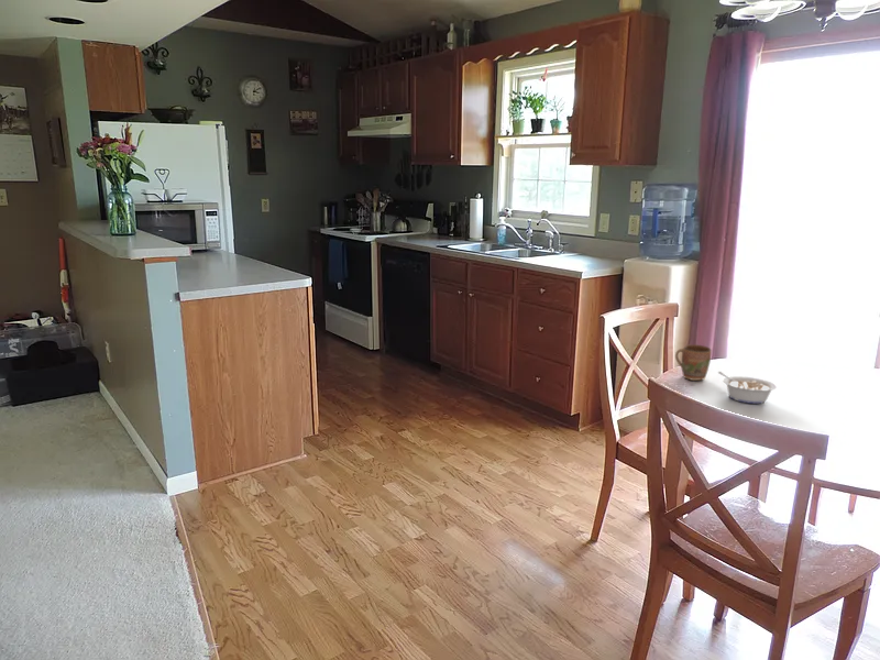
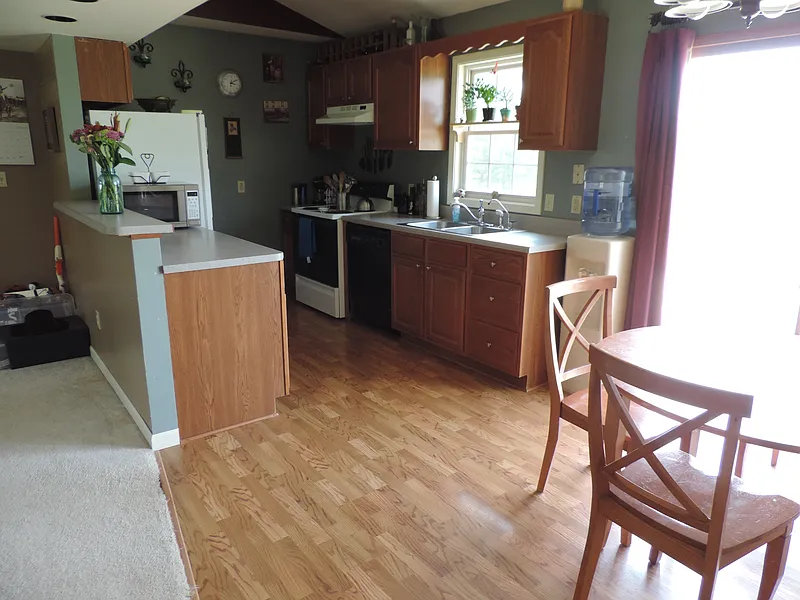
- mug (694, 362)
- legume (746, 388)
